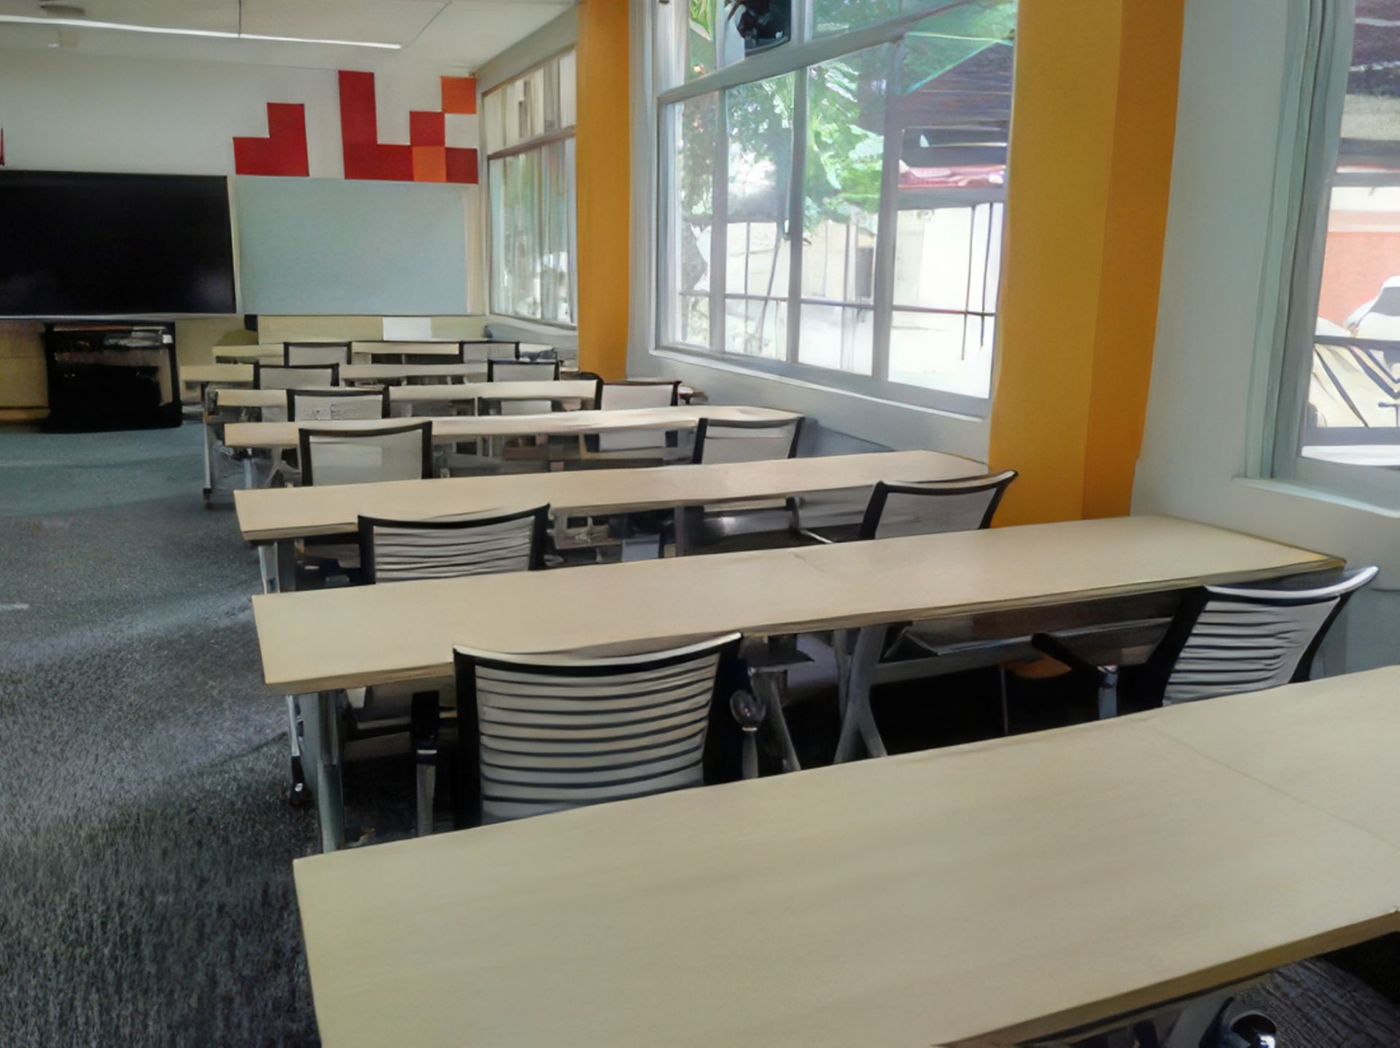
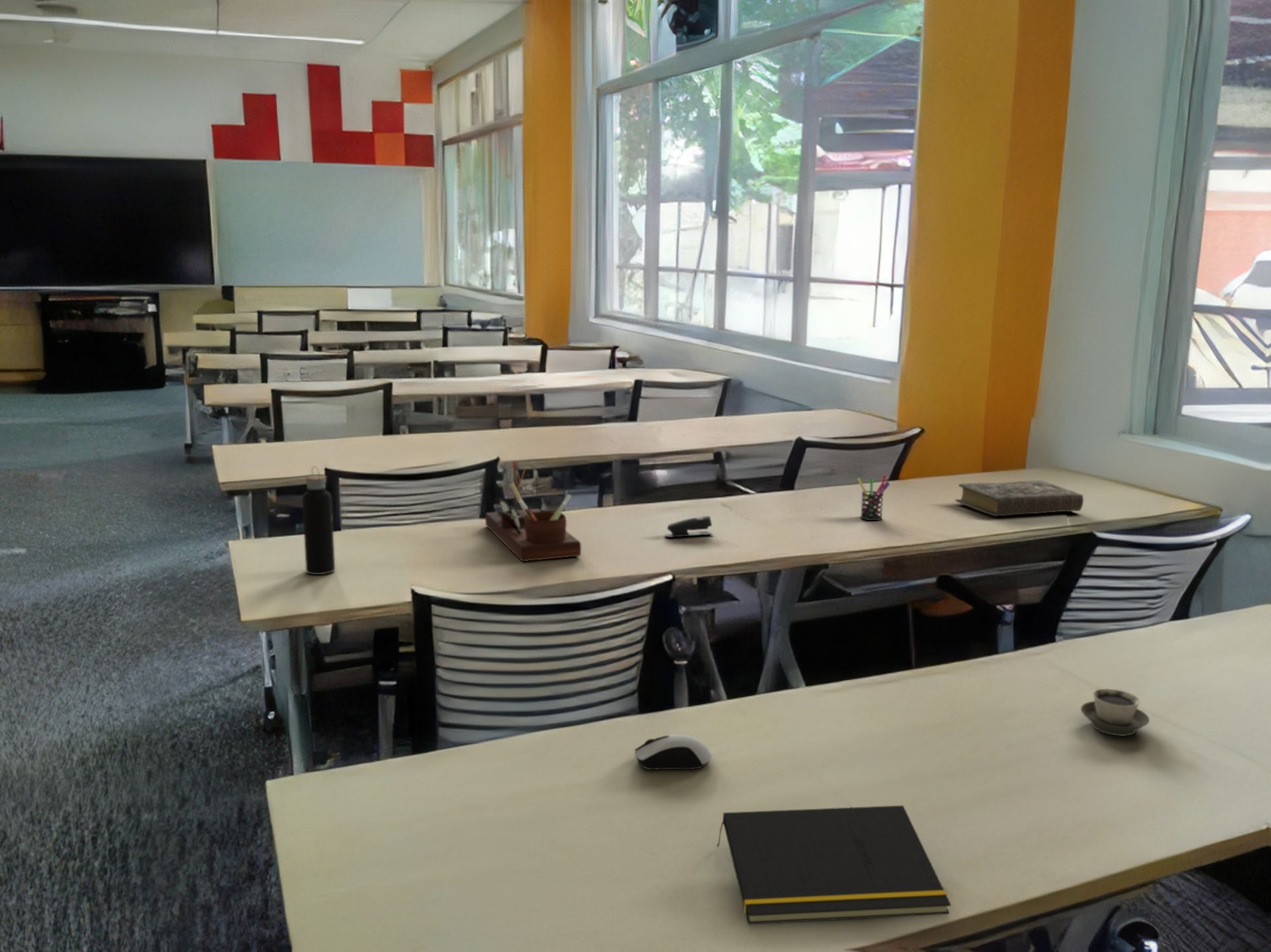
+ notepad (831, 861)
+ book (1018, 497)
+ computer mouse (673, 749)
+ desk organizer (530, 509)
+ pen holder (873, 496)
+ water bottle (318, 519)
+ stapler (688, 526)
+ cup (1115, 712)
